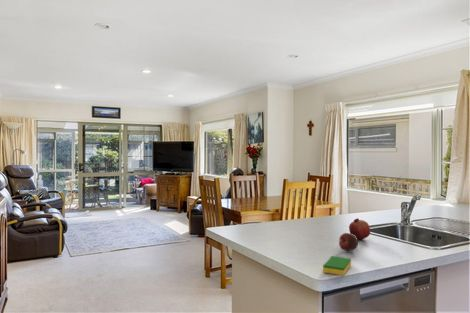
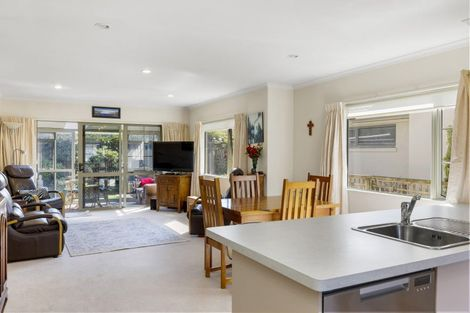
- dish sponge (337, 265)
- fruit (359, 228)
- apple (348, 241)
